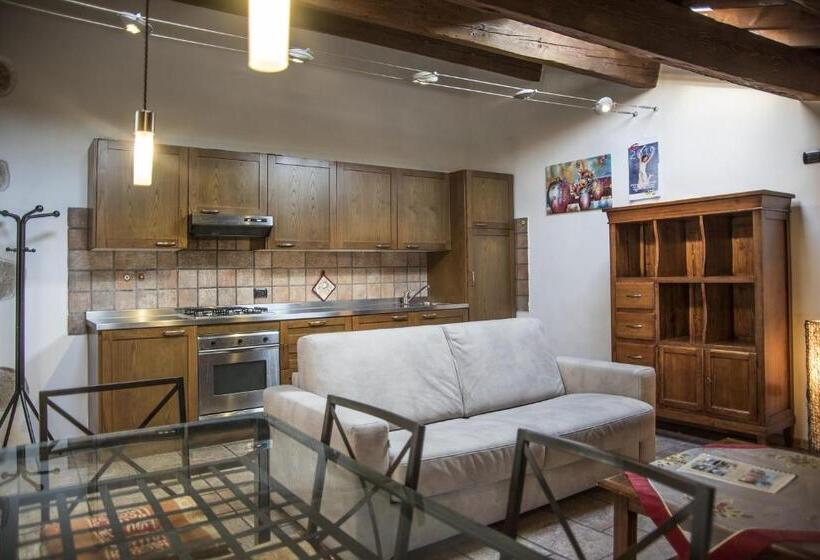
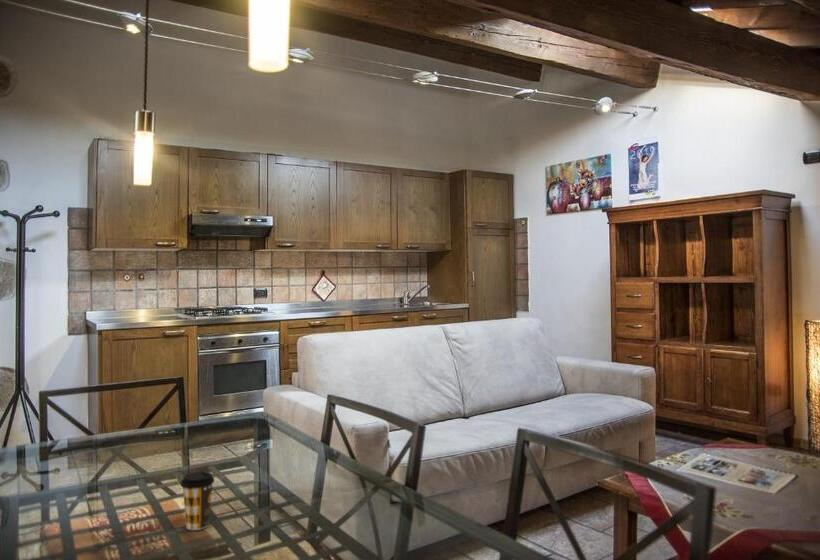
+ coffee cup (197, 500)
